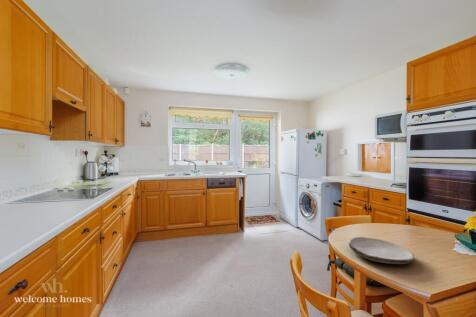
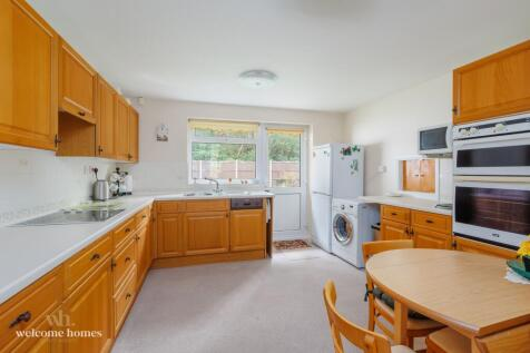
- plate (379, 250)
